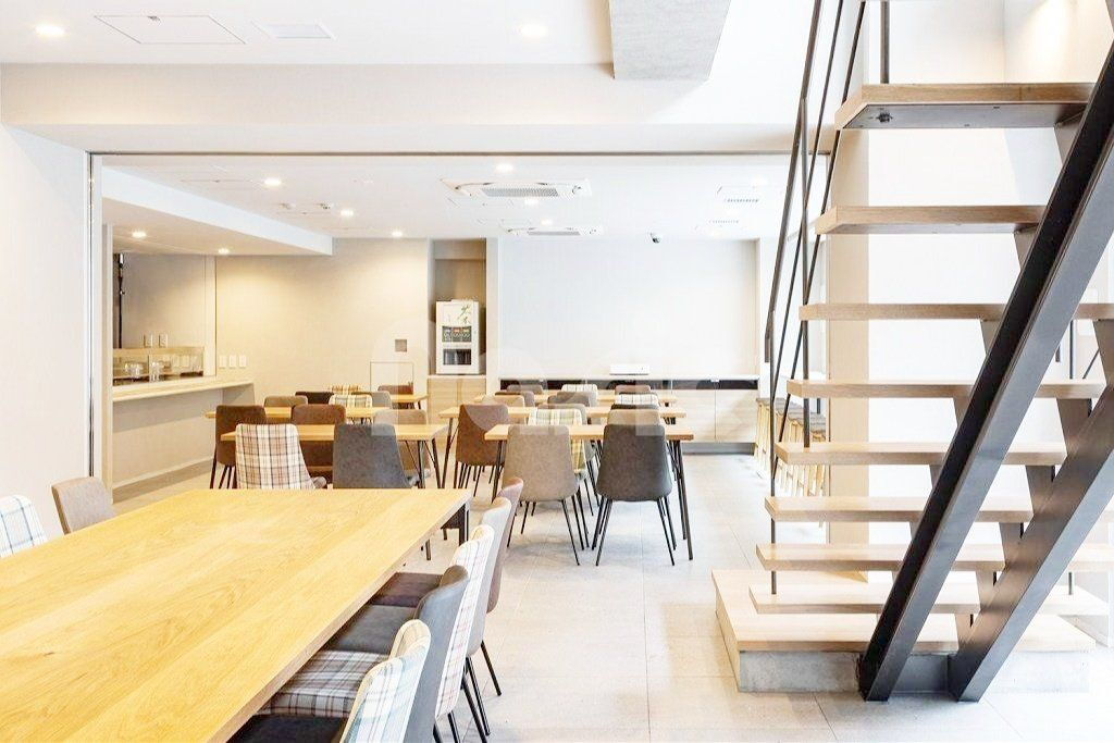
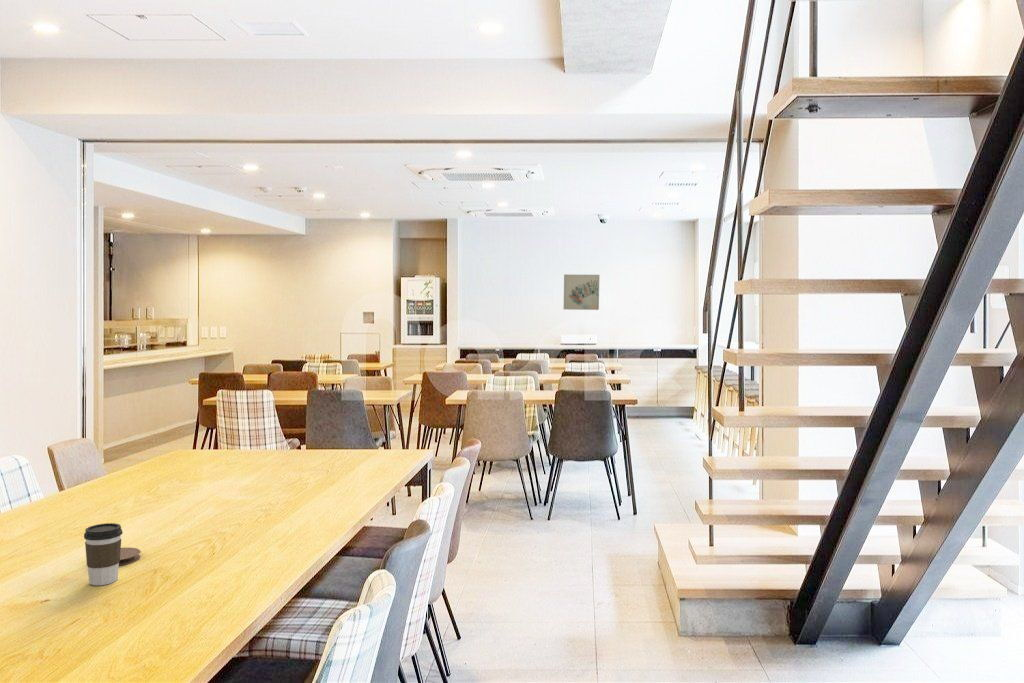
+ coaster (120, 556)
+ wall art (581, 292)
+ coffee cup (103, 554)
